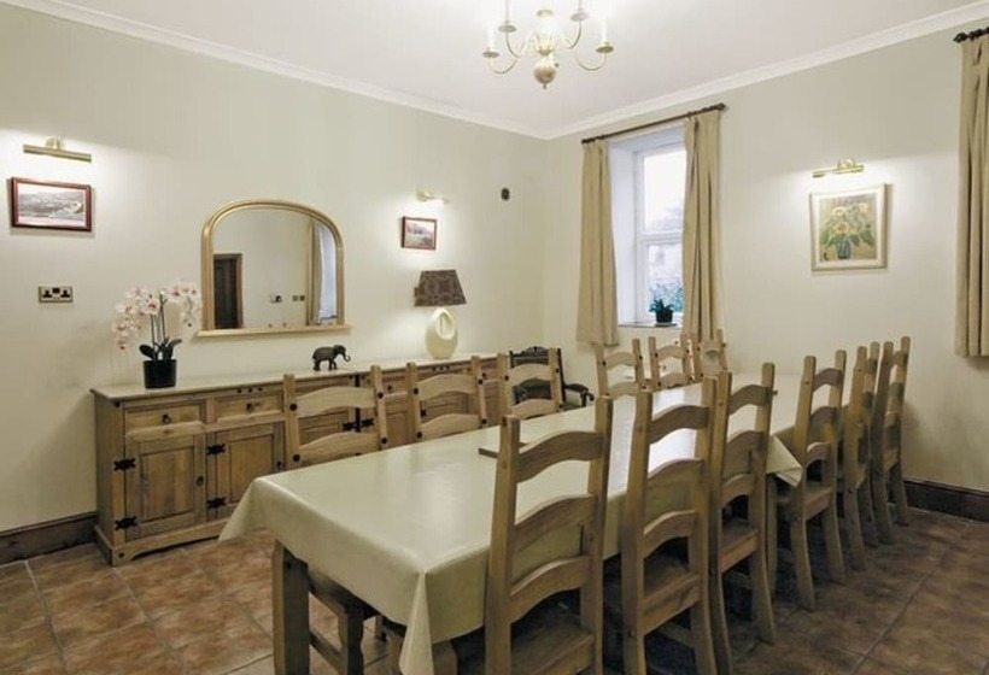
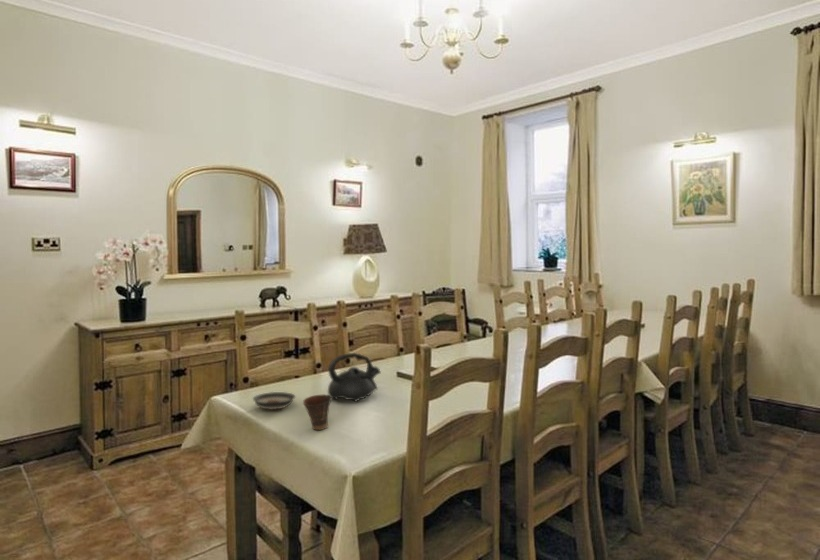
+ cup (317, 413)
+ teapot (354, 374)
+ saucer (274, 402)
